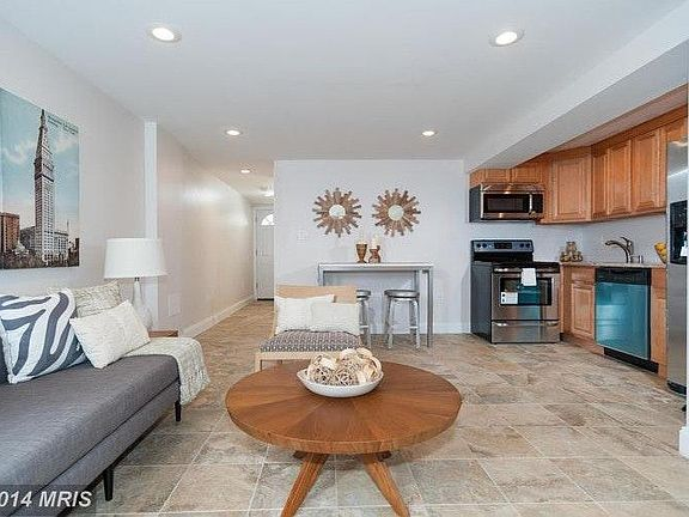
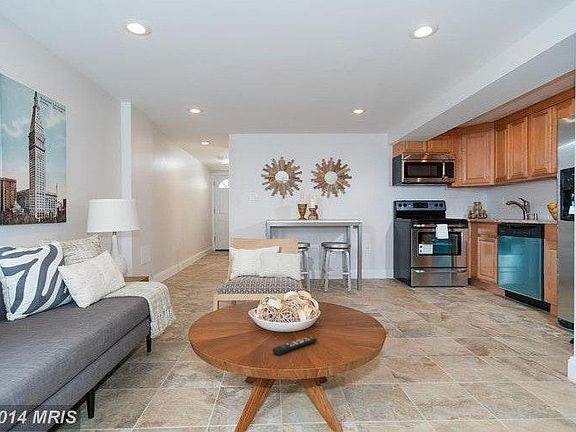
+ remote control (295, 344)
